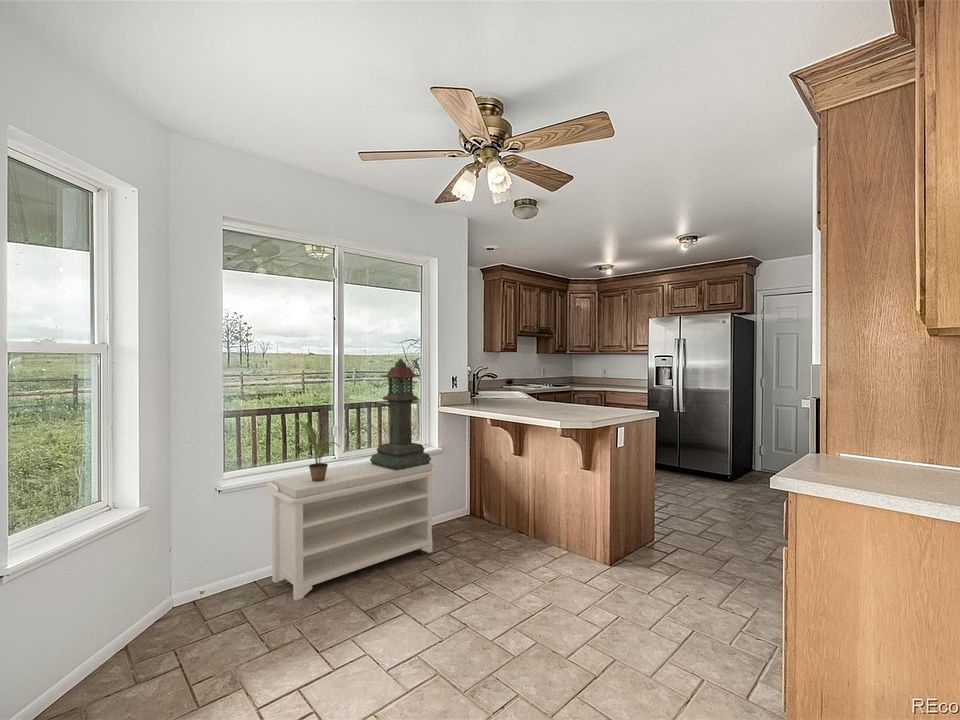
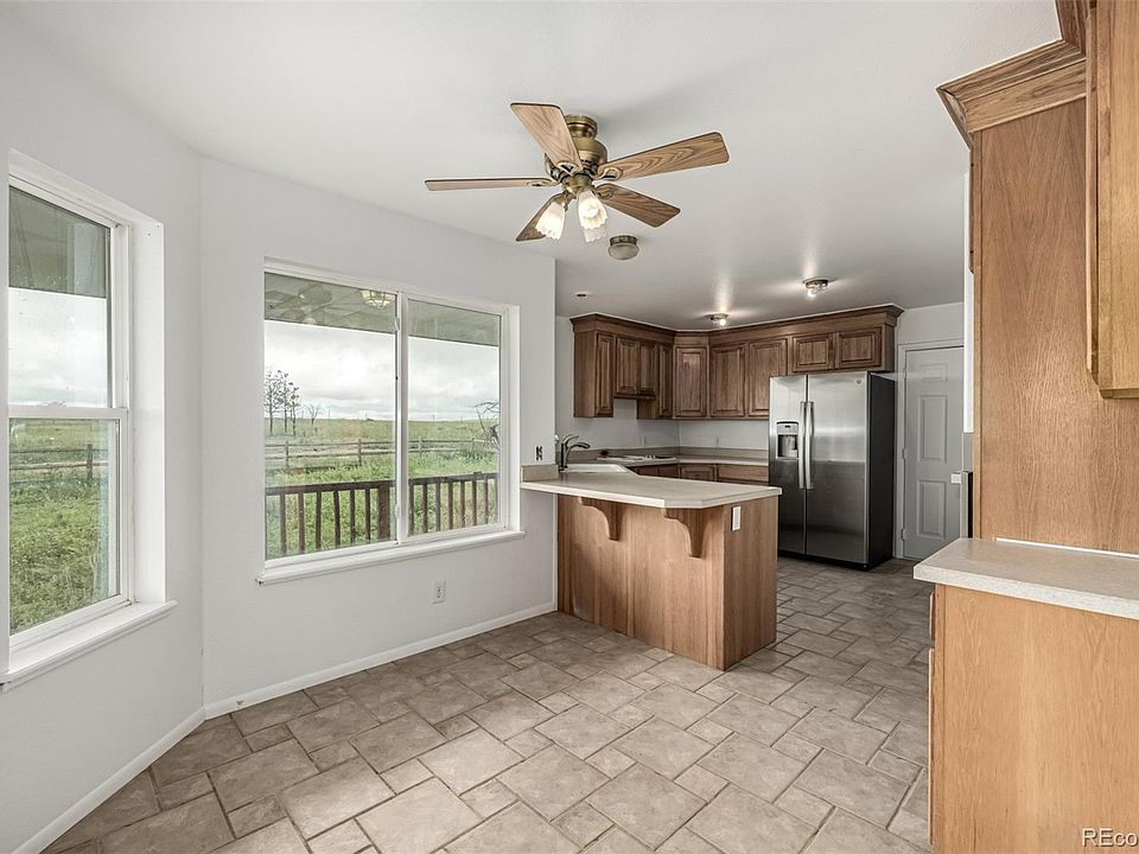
- bench (358, 517)
- lantern (400, 410)
- potted plant (314, 449)
